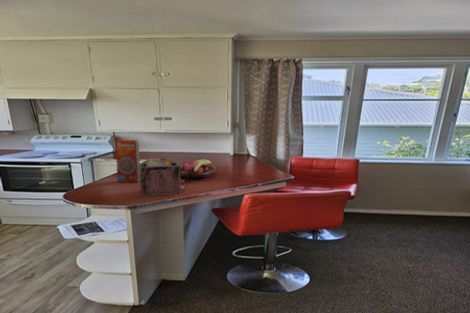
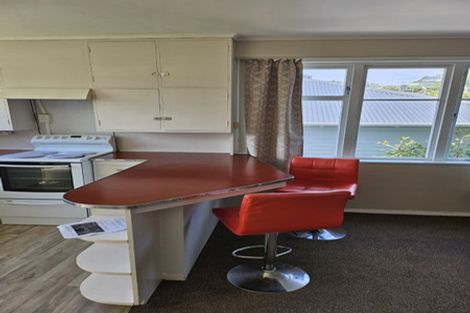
- fruit basket (196, 168)
- toaster (162, 174)
- macaroni box (128, 160)
